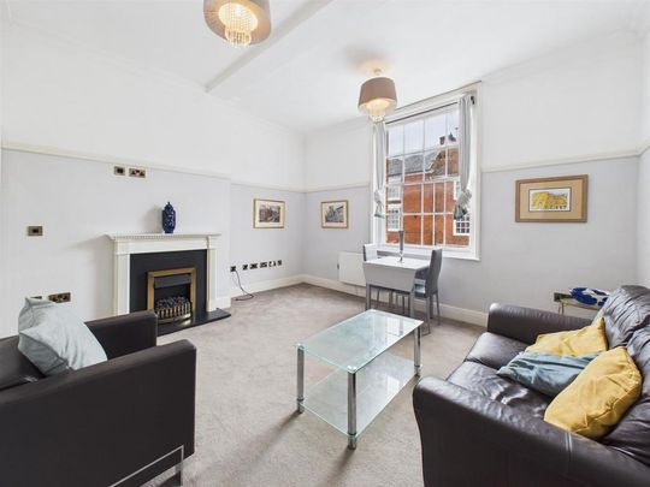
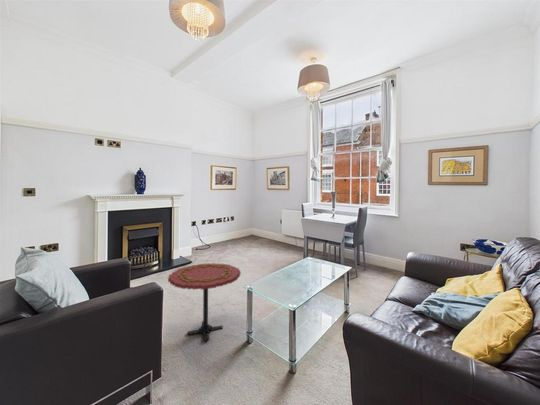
+ side table (205, 301)
